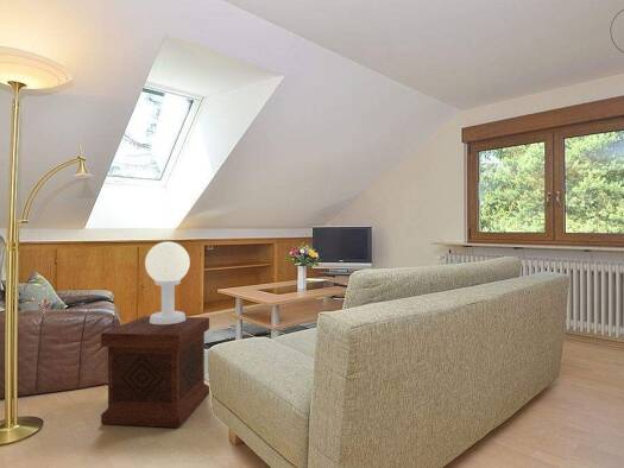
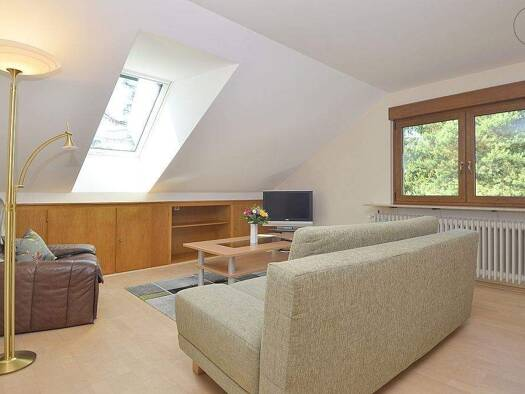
- table lamp (168, 280)
- side table (159, 366)
